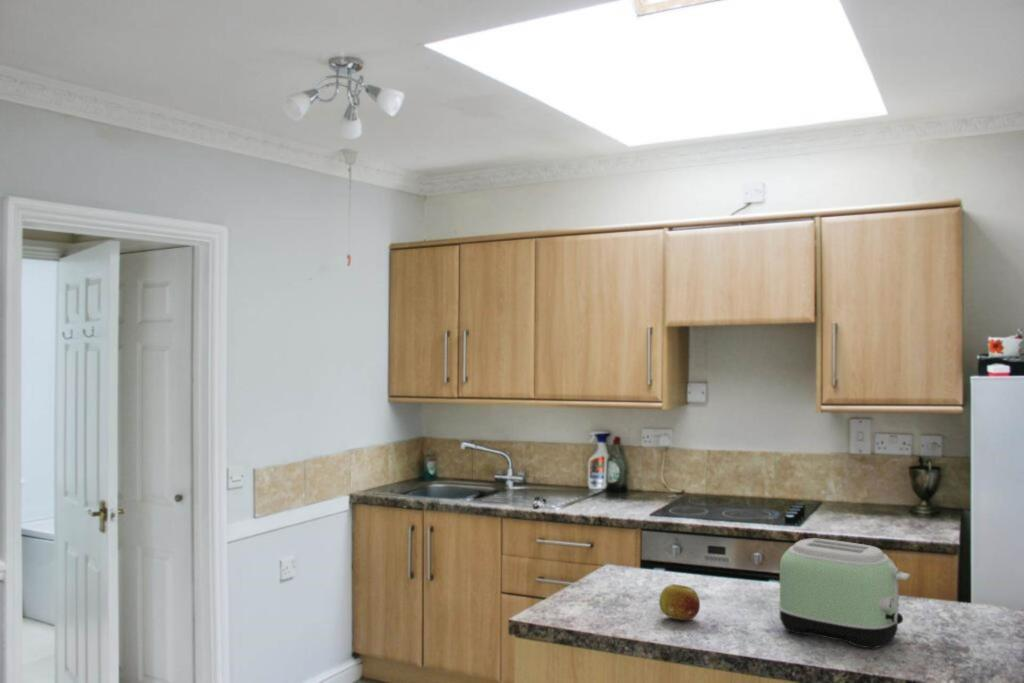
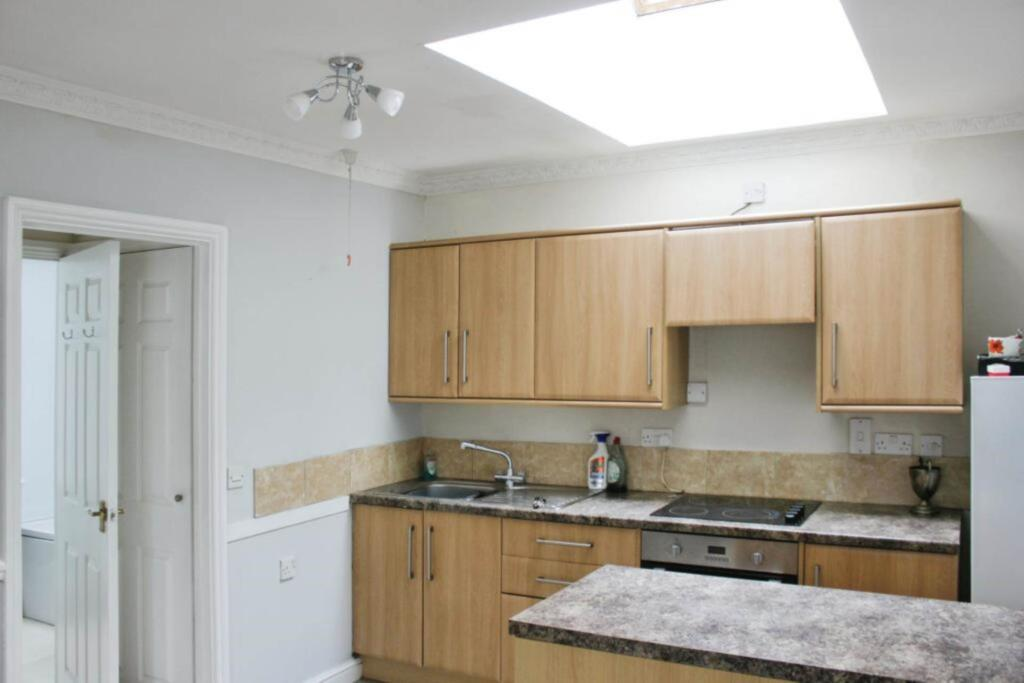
- fruit (679, 602)
- toaster (842, 590)
